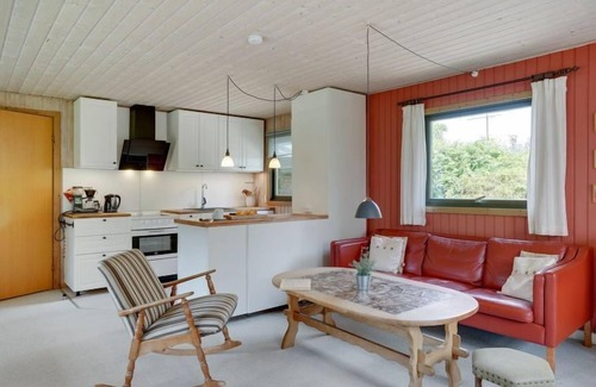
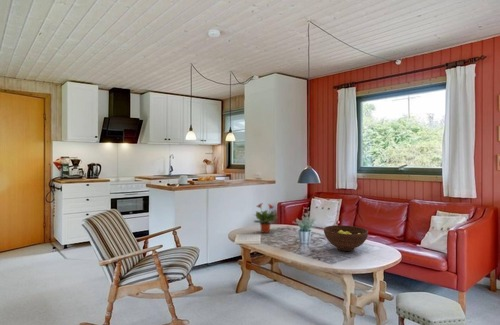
+ potted plant (265, 217)
+ fruit bowl (345, 239)
